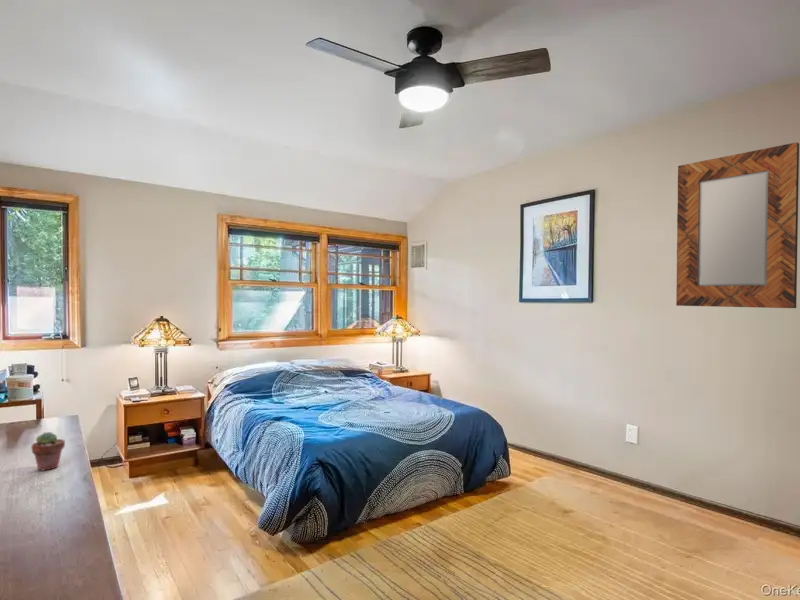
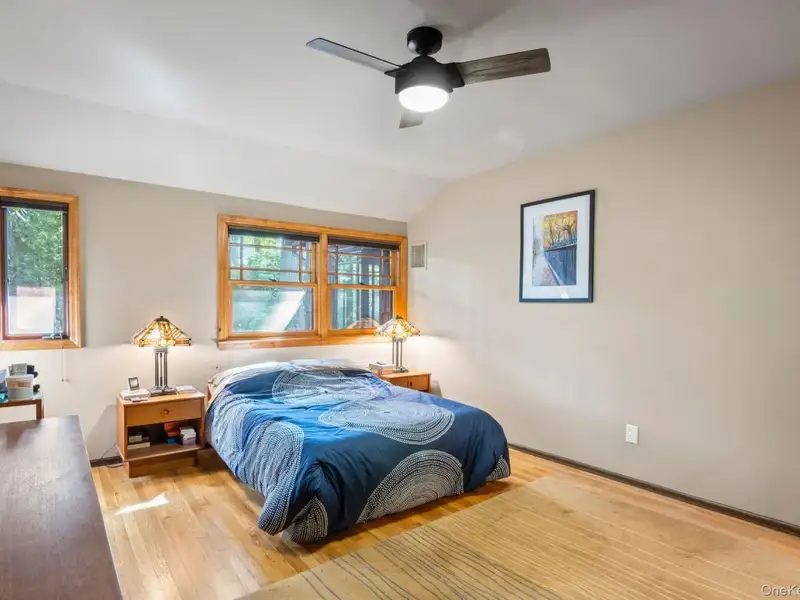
- home mirror (732, 231)
- potted succulent (48, 449)
